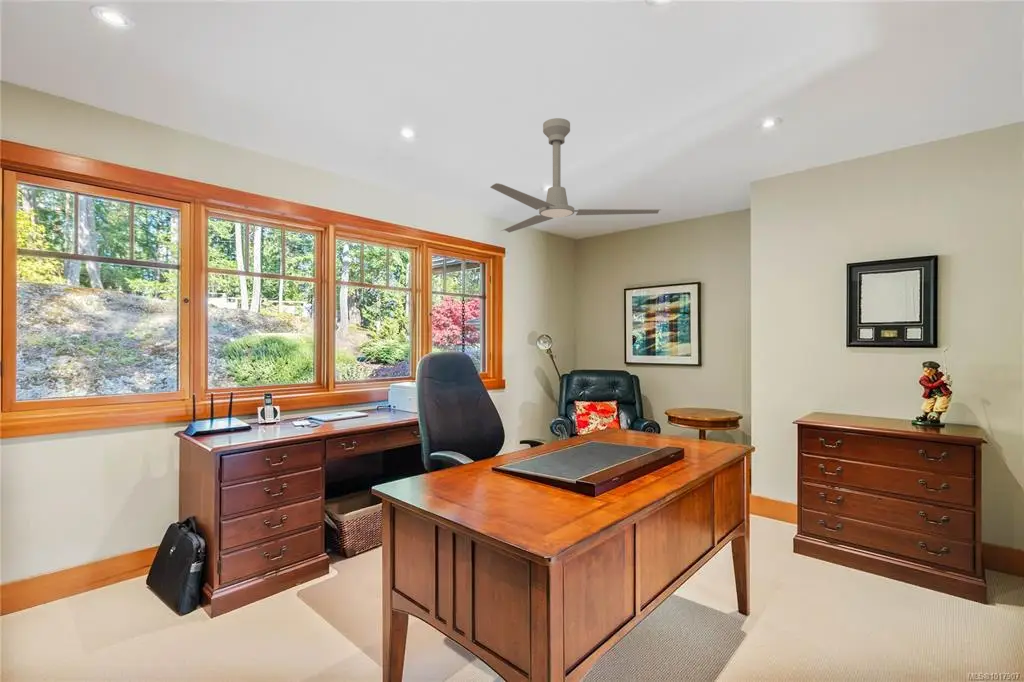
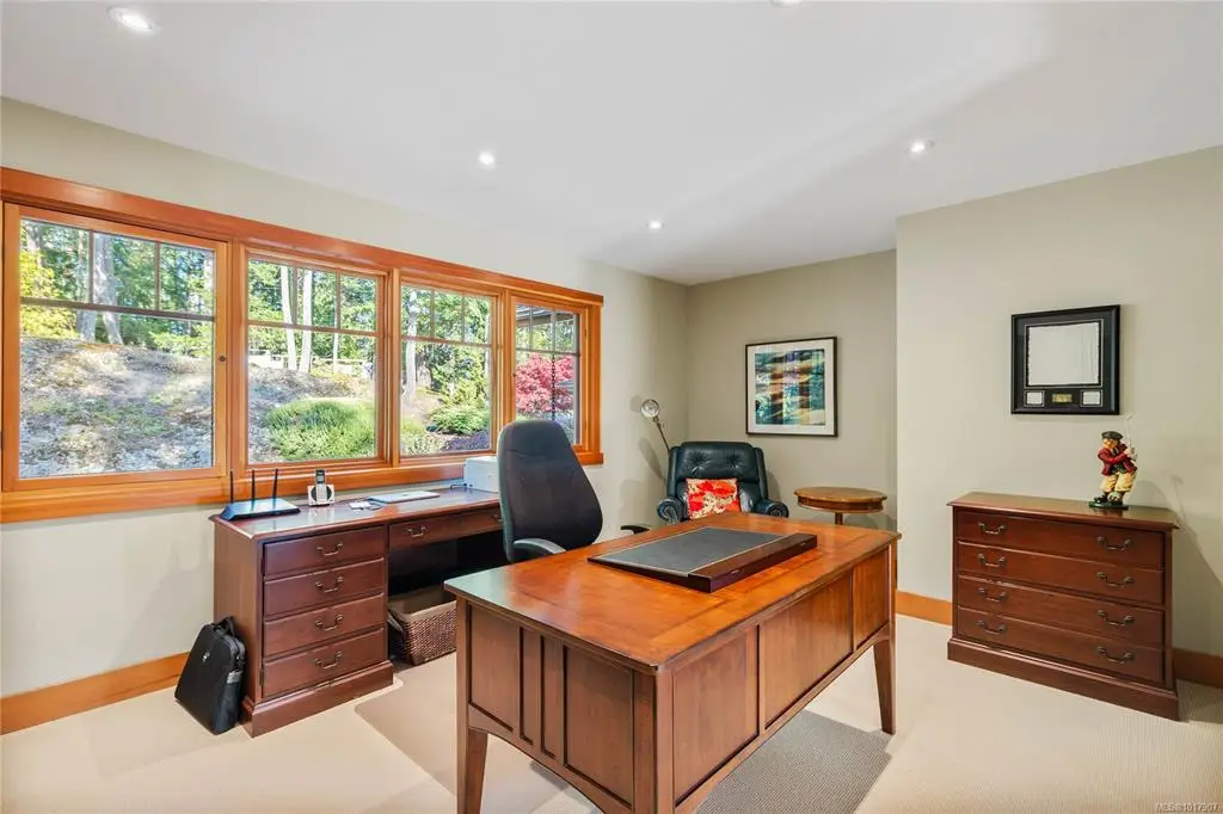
- ceiling fan (560, 167)
